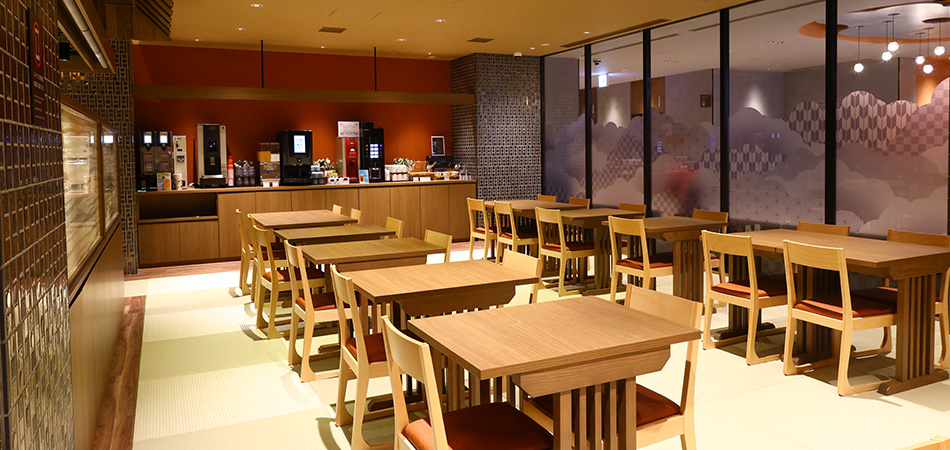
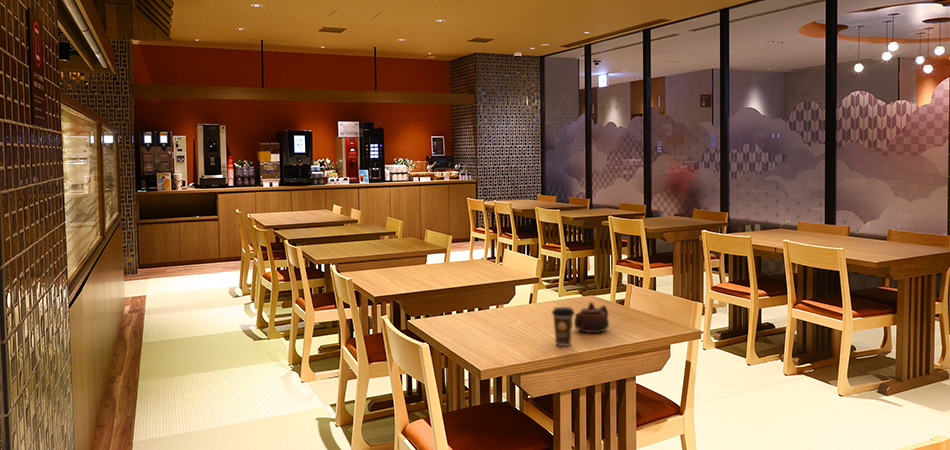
+ coffee cup (563, 326)
+ teapot (592, 316)
